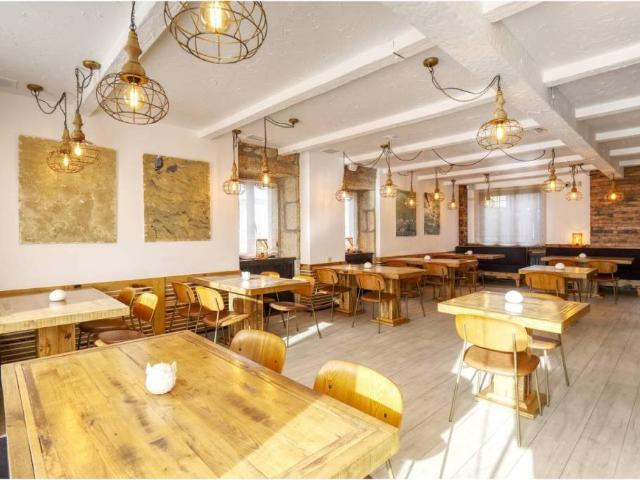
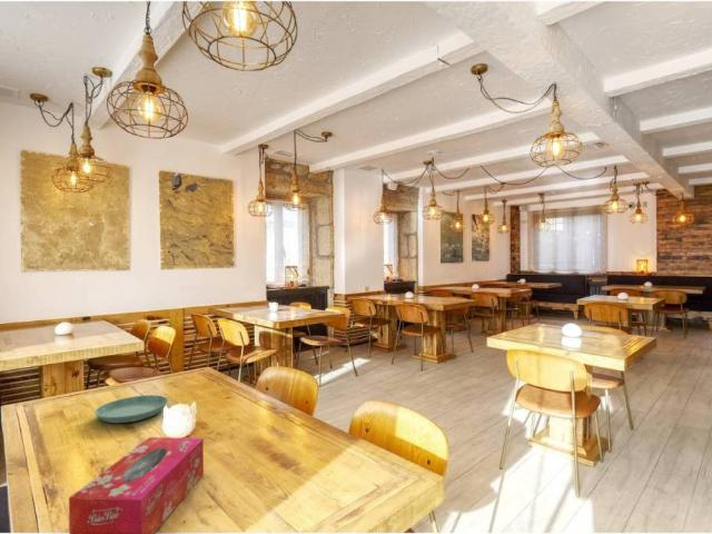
+ tissue box (146, 484)
+ saucer (132, 408)
